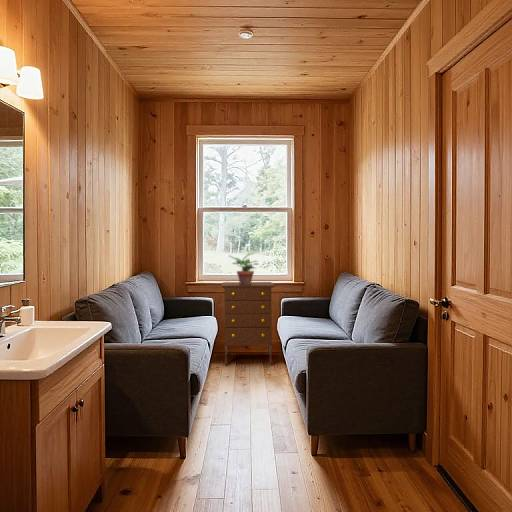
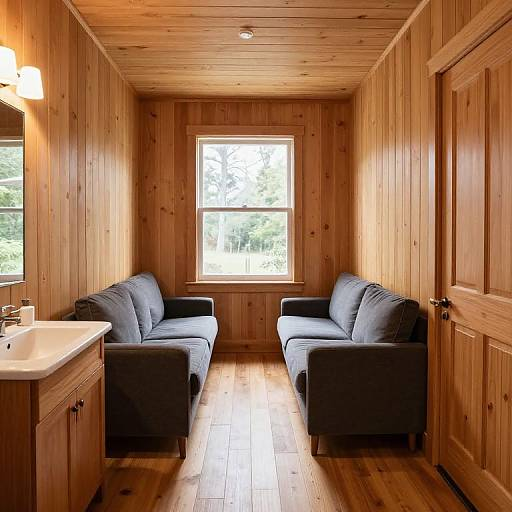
- potted plant (242, 268)
- dresser (247, 321)
